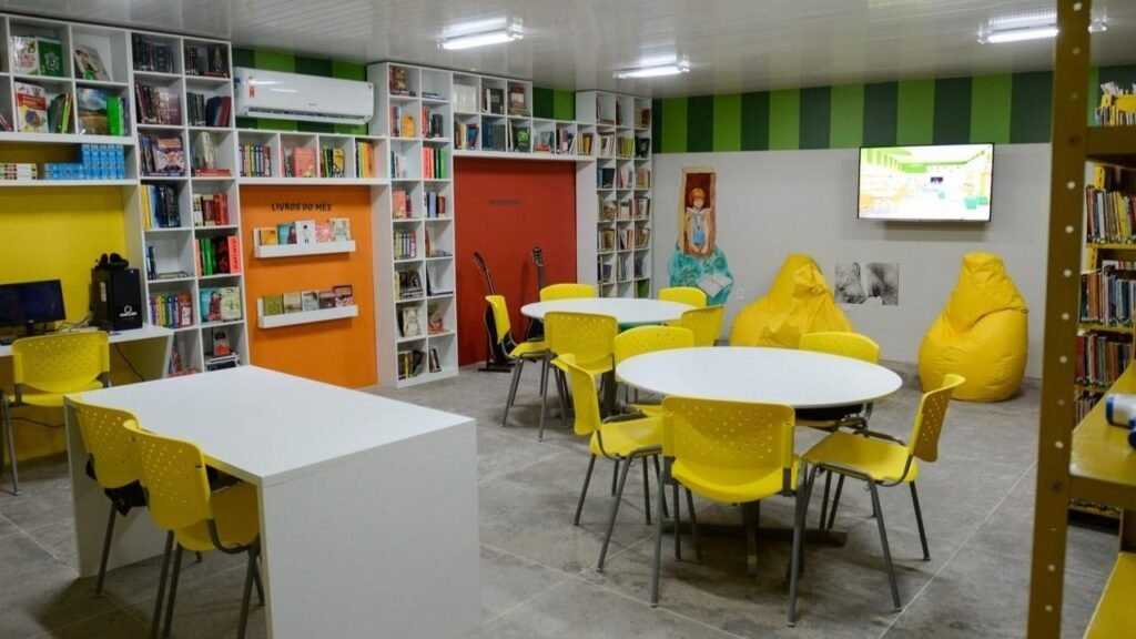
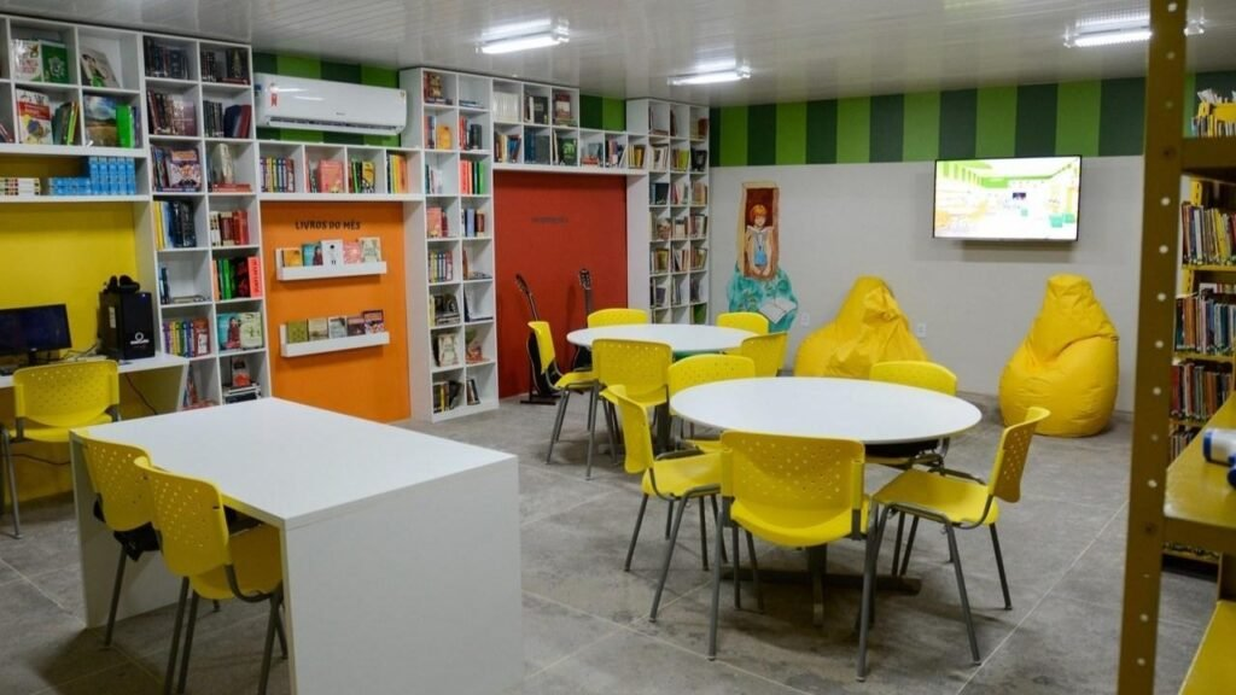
- wall art (865, 283)
